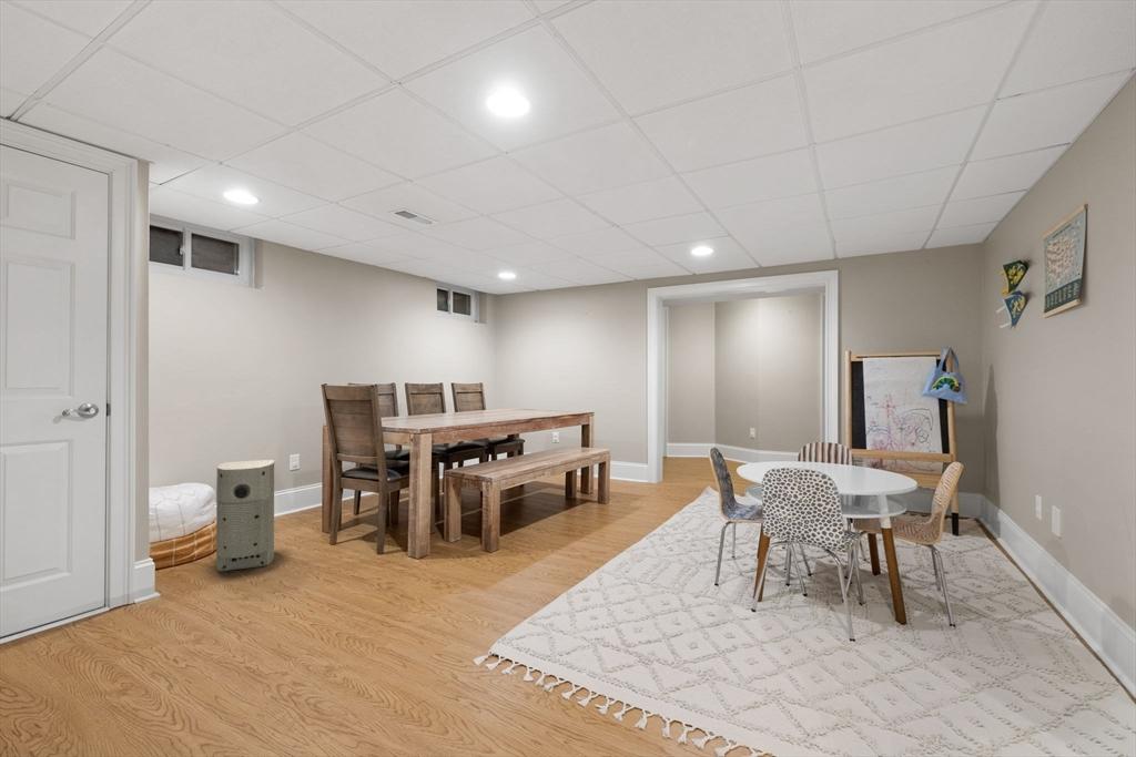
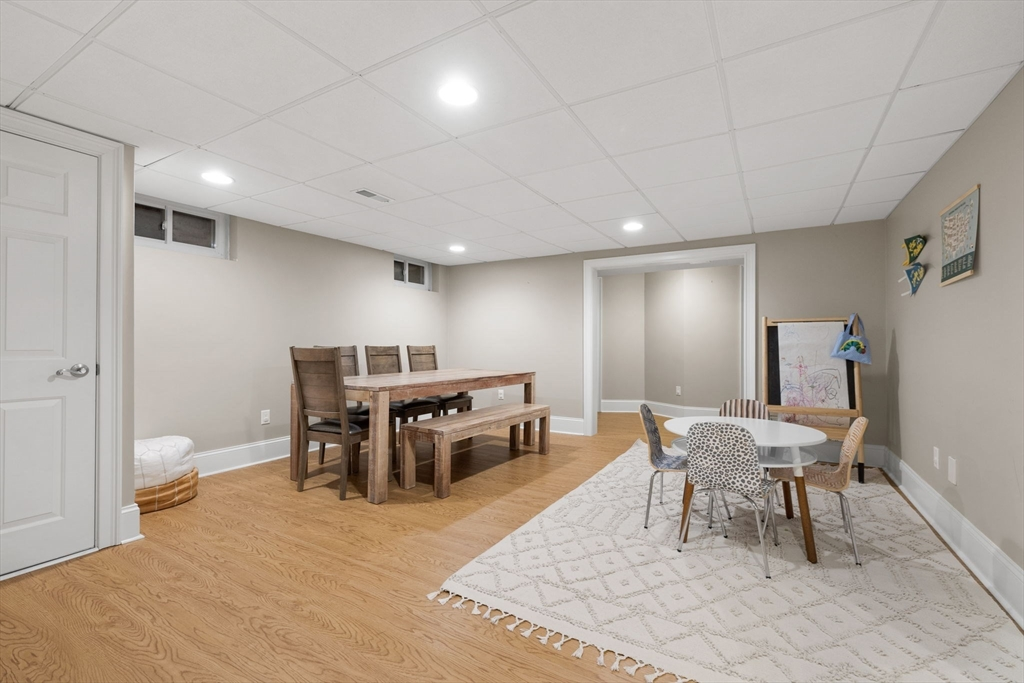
- air purifier (245, 513)
